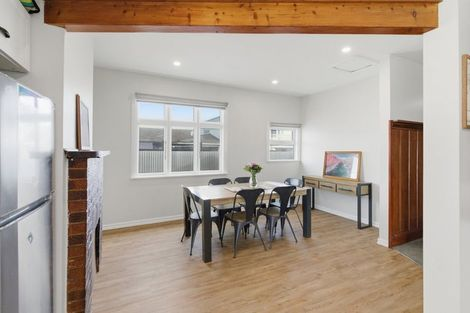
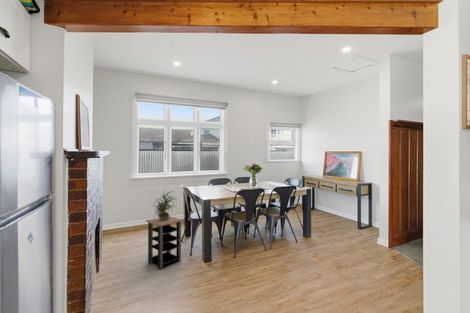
+ potted plant (165, 205)
+ side table (164, 240)
